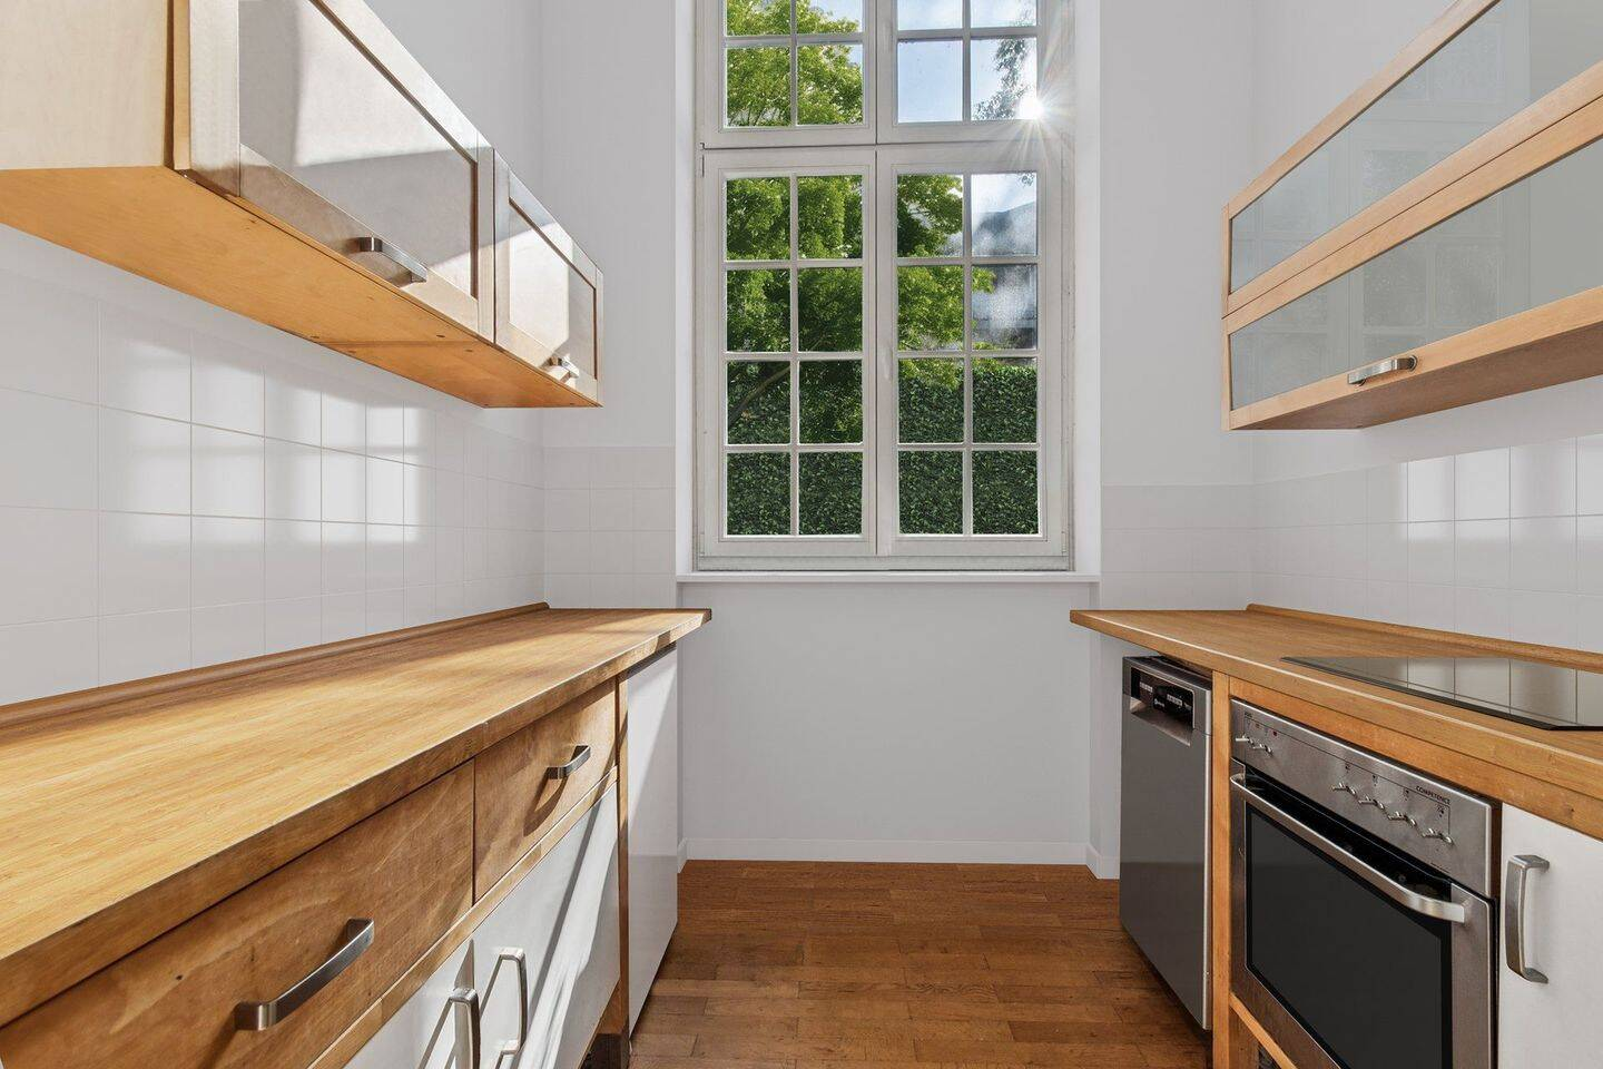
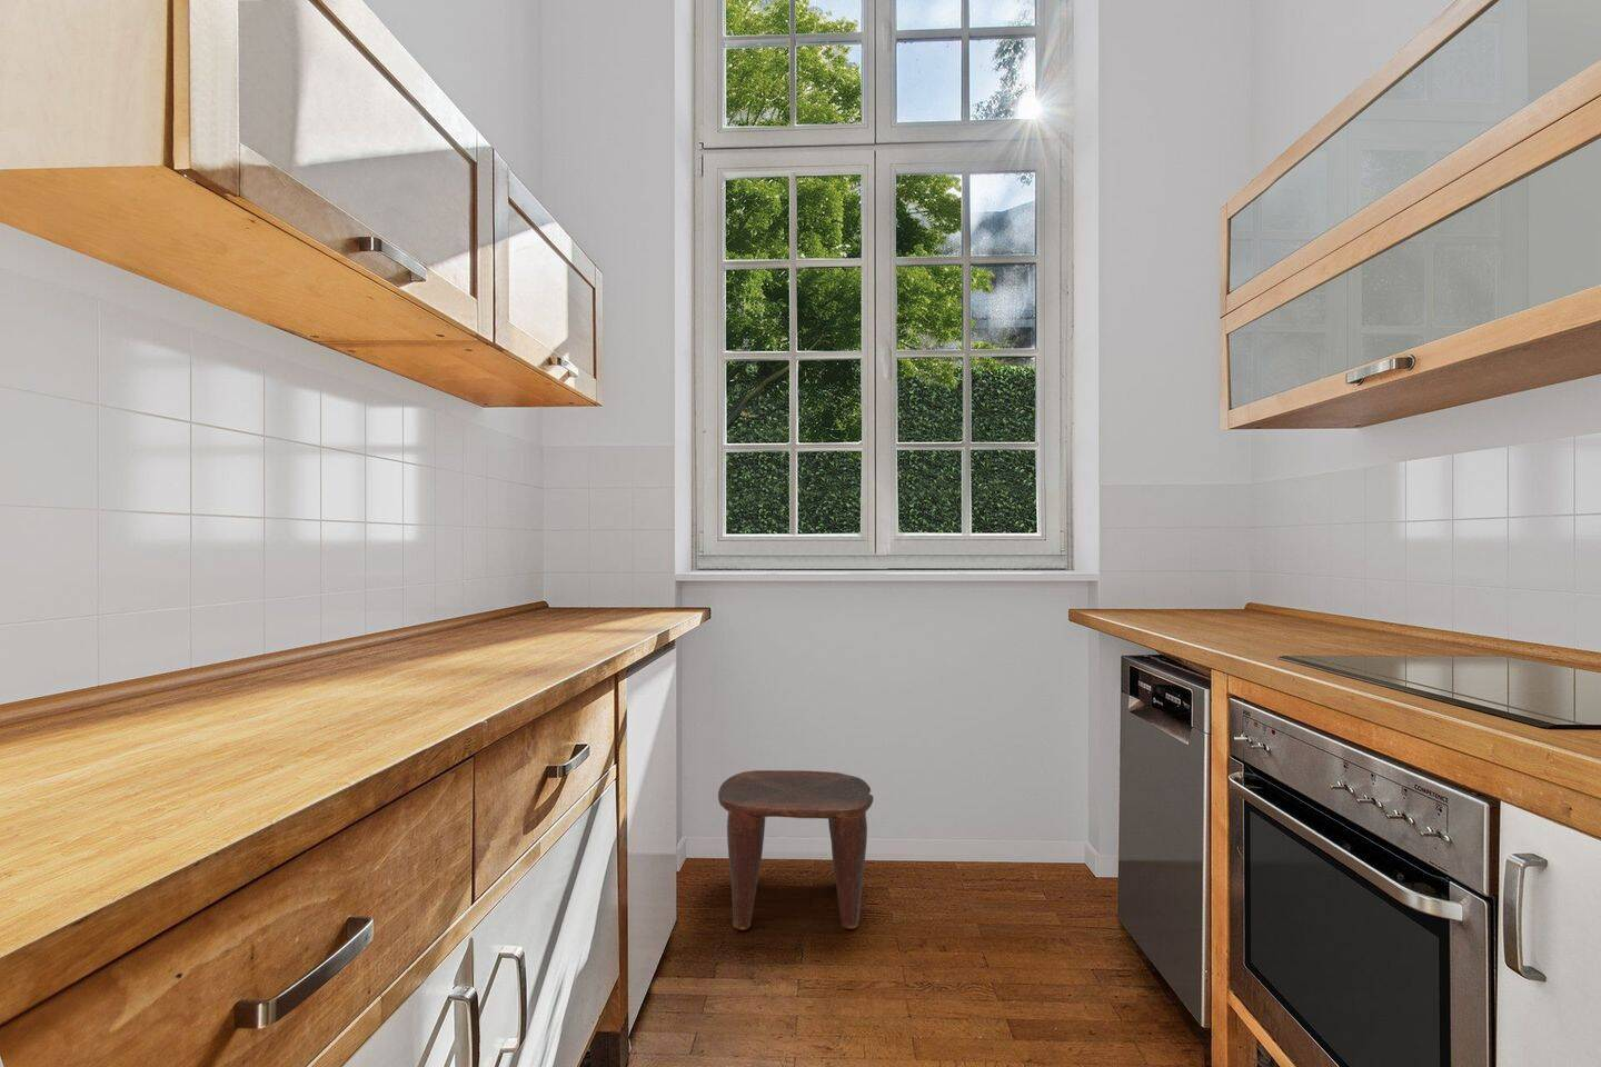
+ stool (795, 817)
